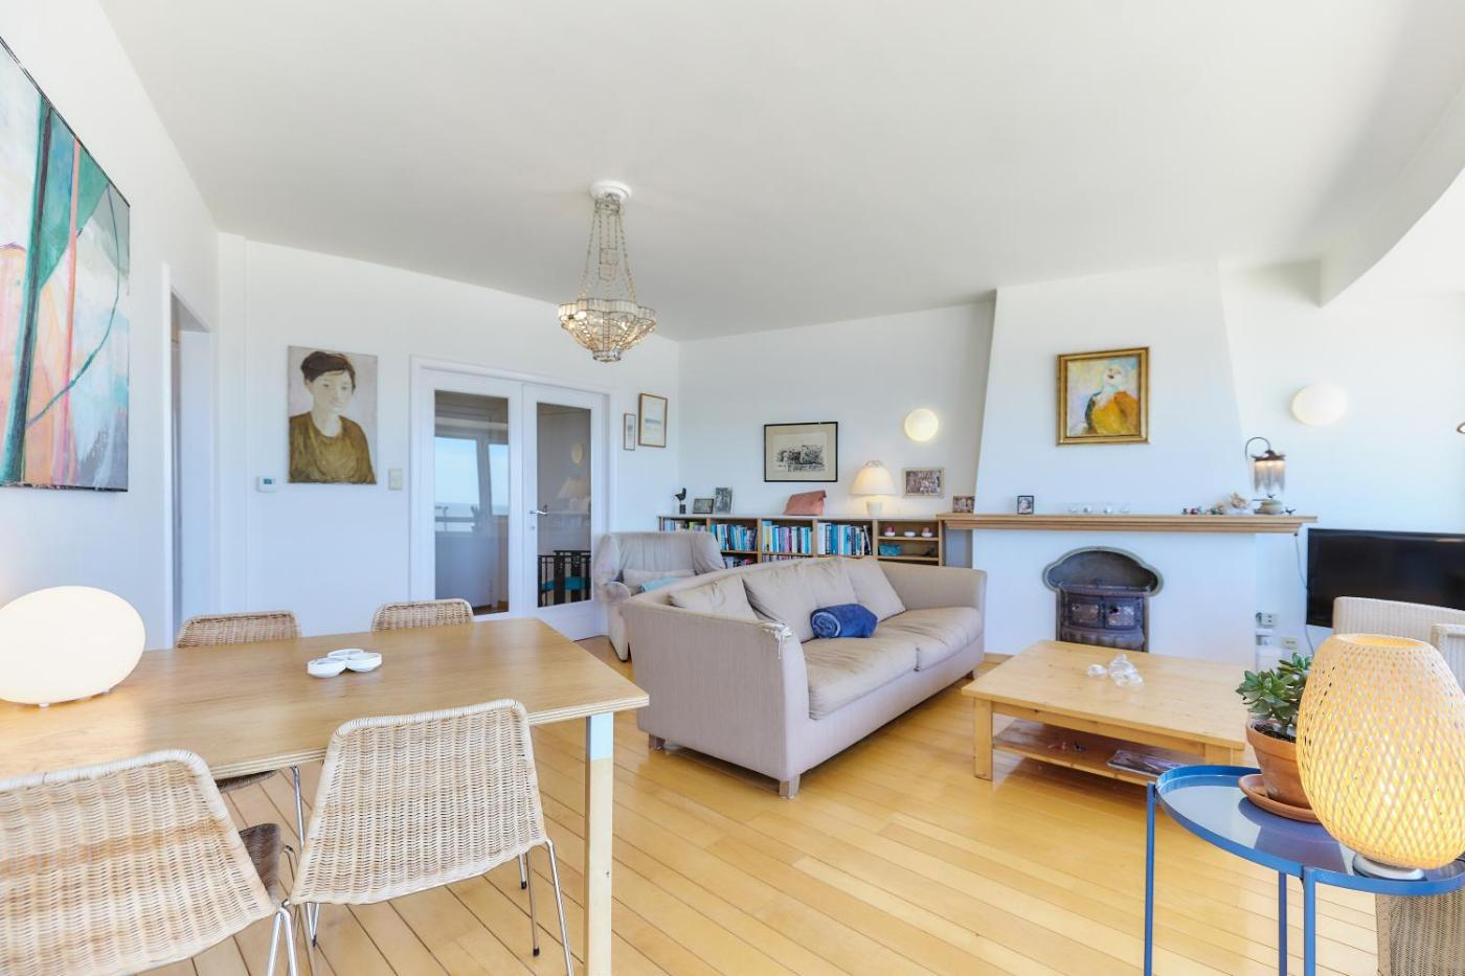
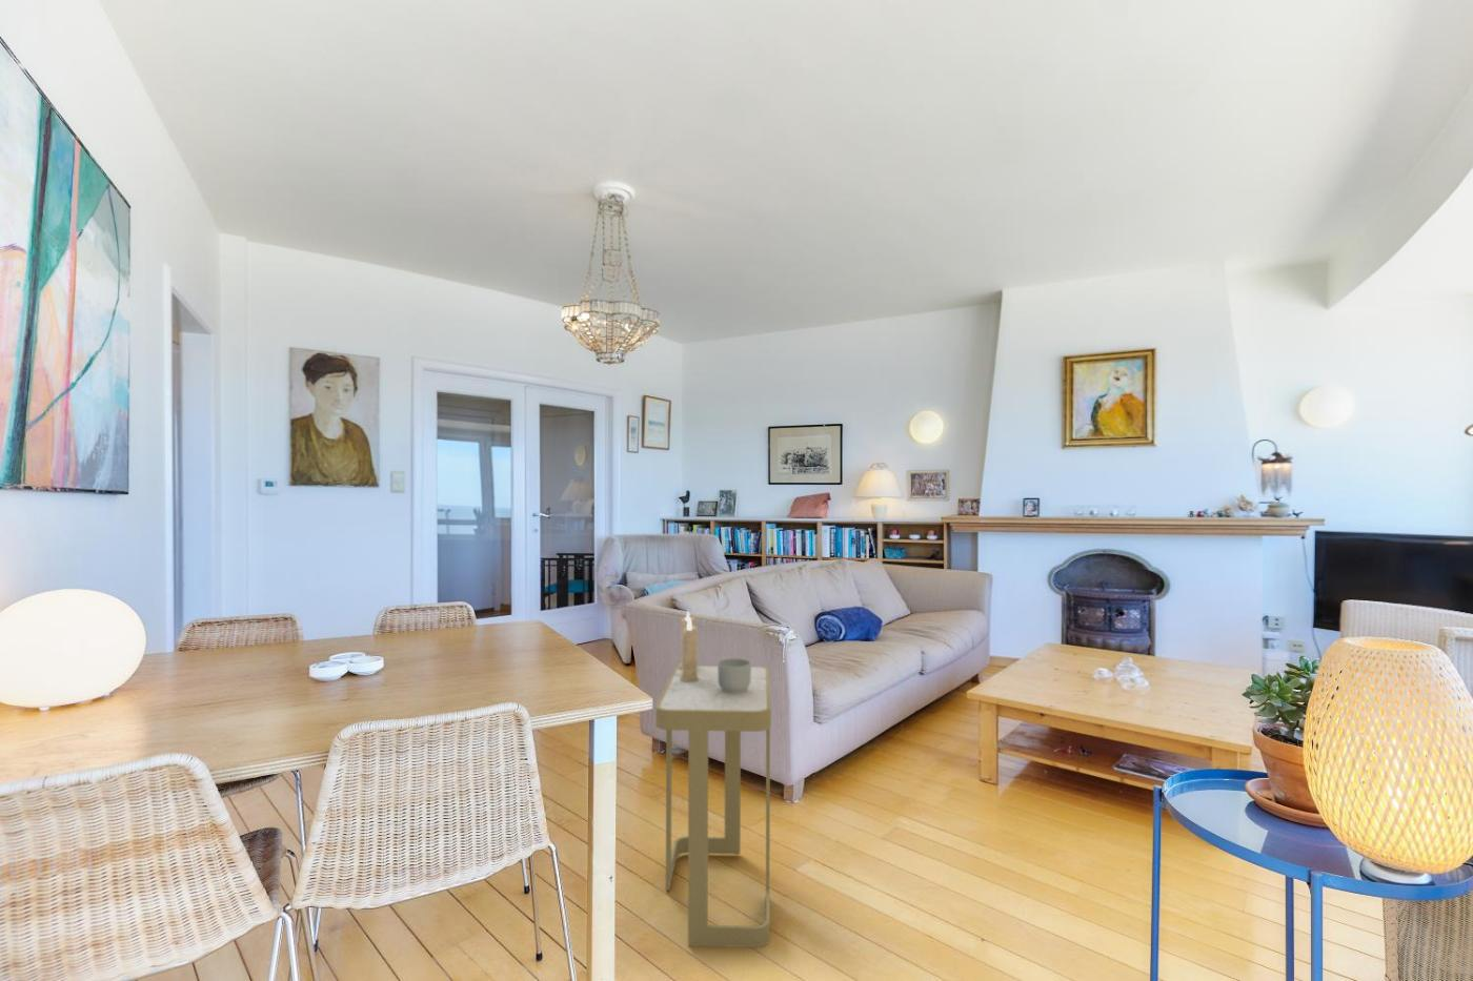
+ side table (725, 789)
+ mug (735, 674)
+ candle (688, 643)
